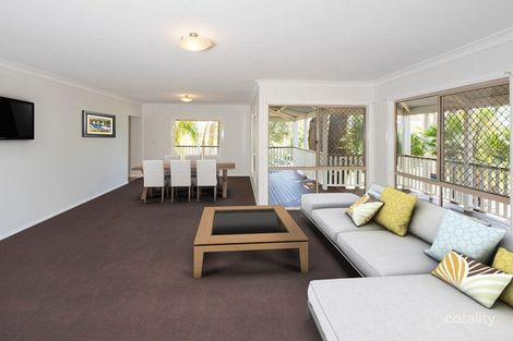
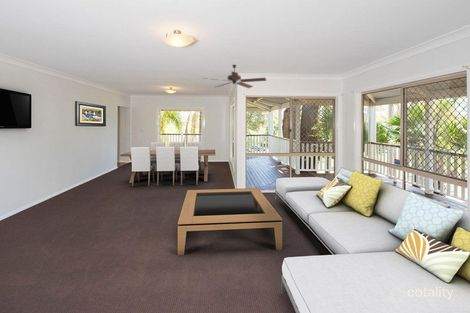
+ ceiling fan (234, 74)
